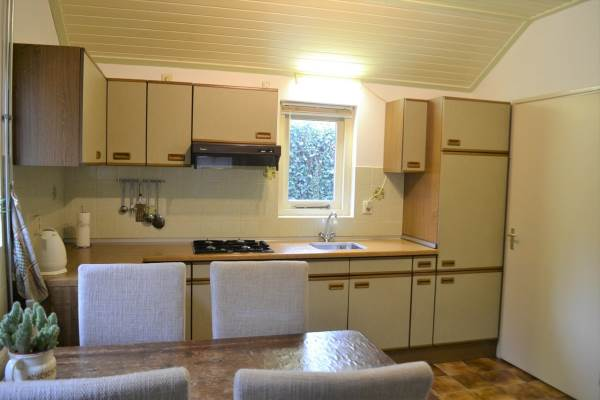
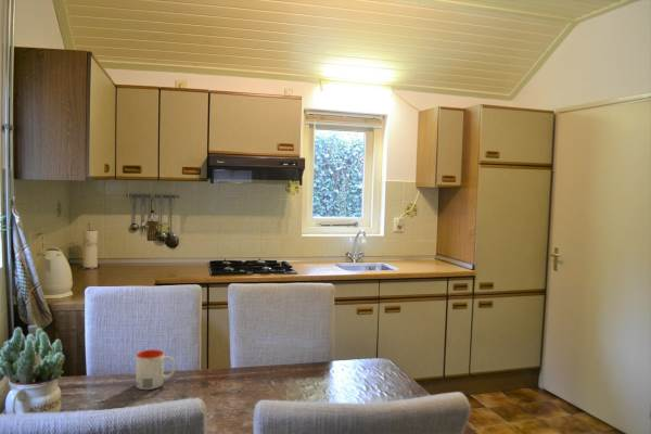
+ mug (155, 368)
